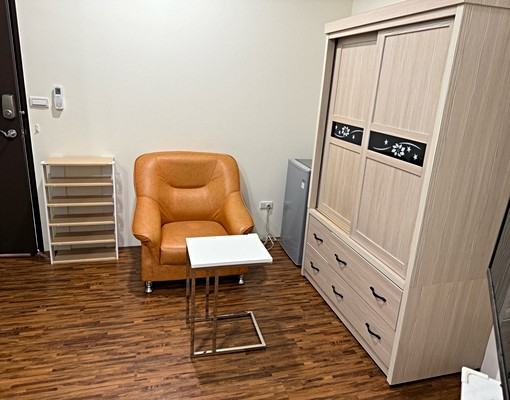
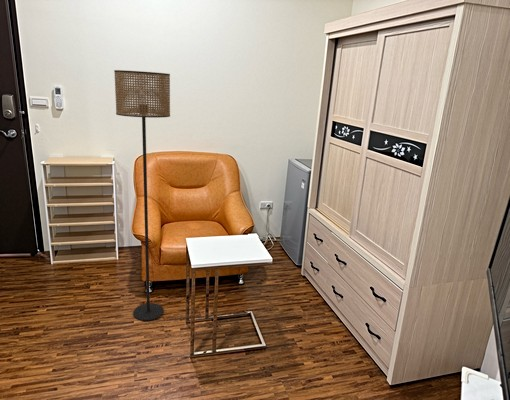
+ floor lamp (145, 203)
